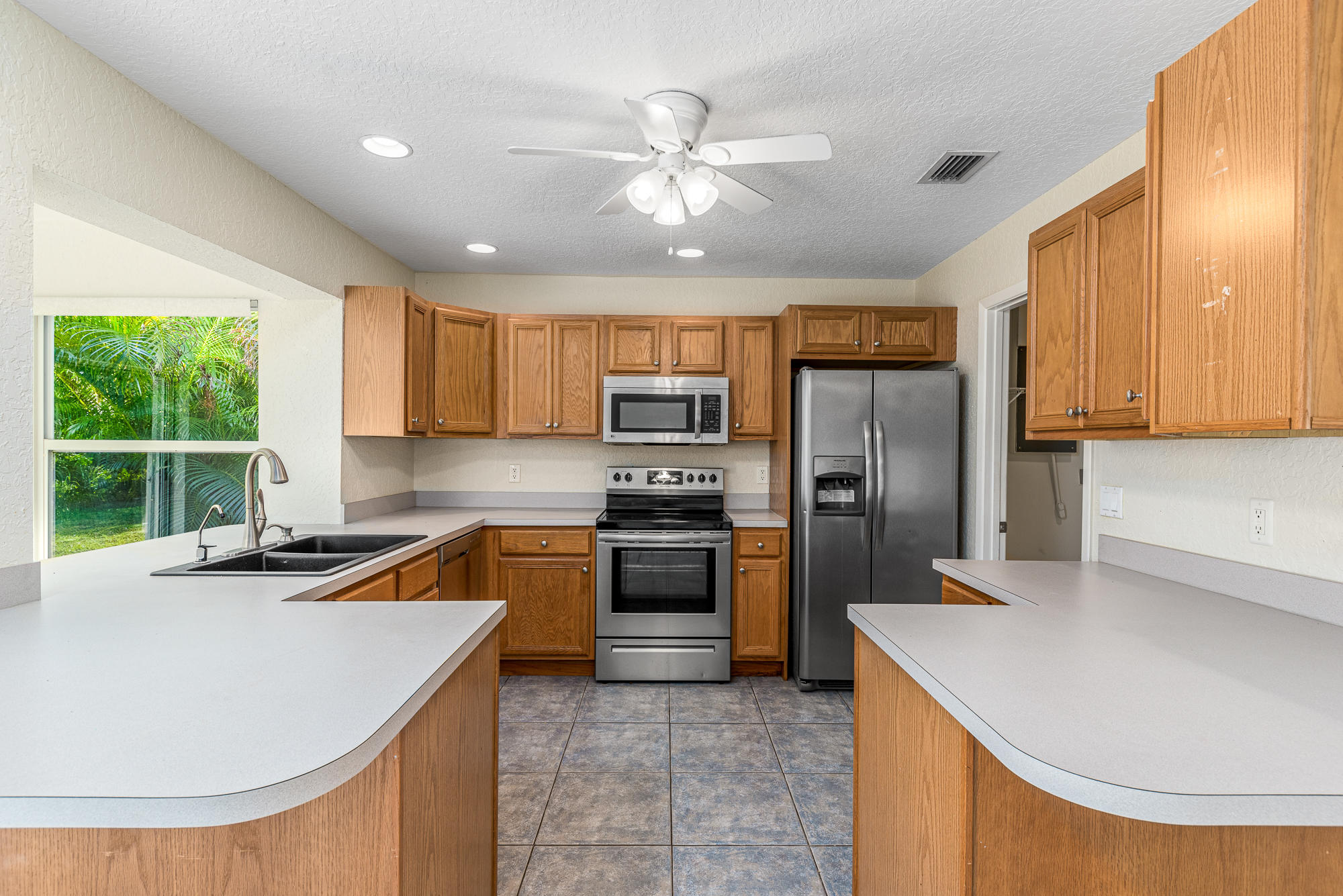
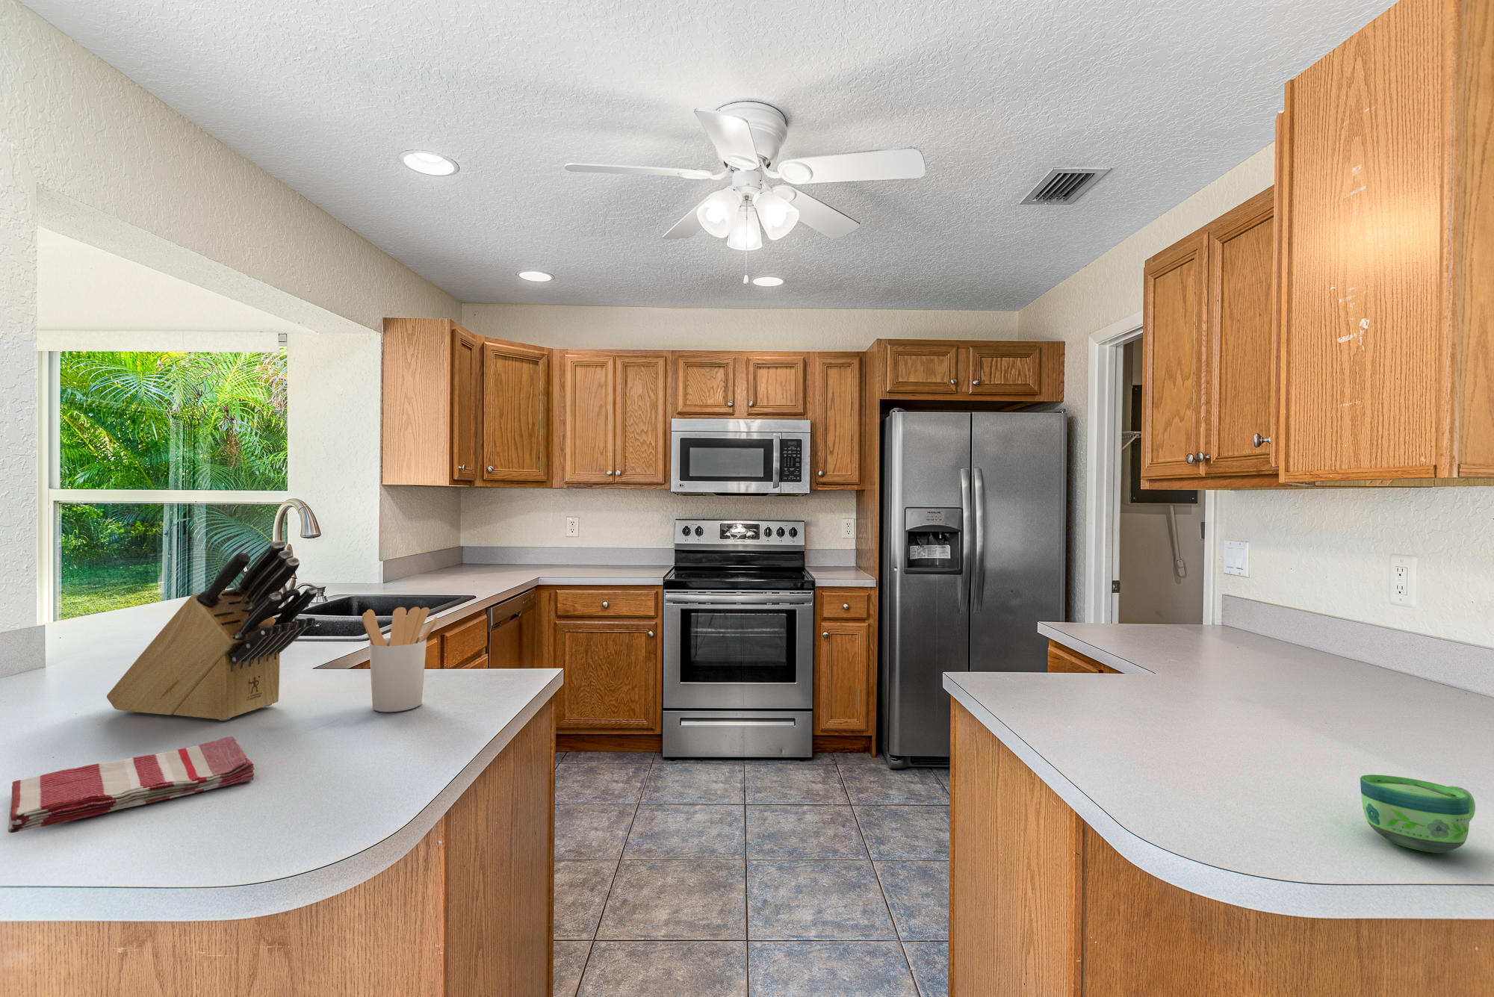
+ dish towel (138, 776)
+ utensil holder (402, 654)
+ knife block (216, 625)
+ cup (1421, 811)
